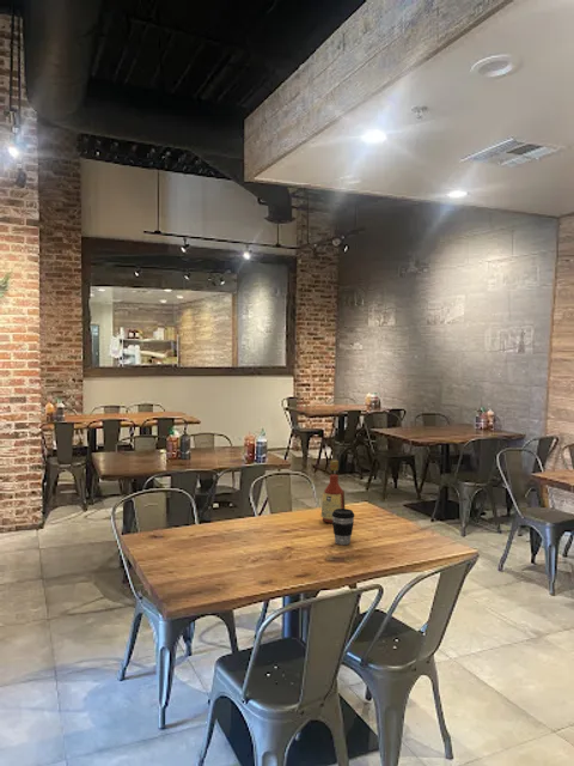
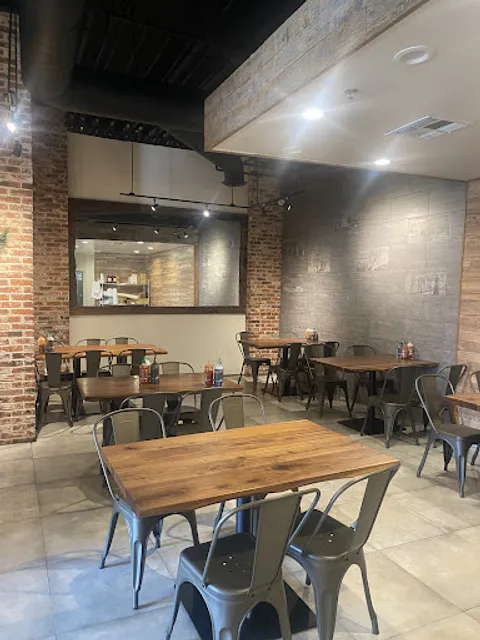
- bottle (334, 491)
- coffee cup (342, 527)
